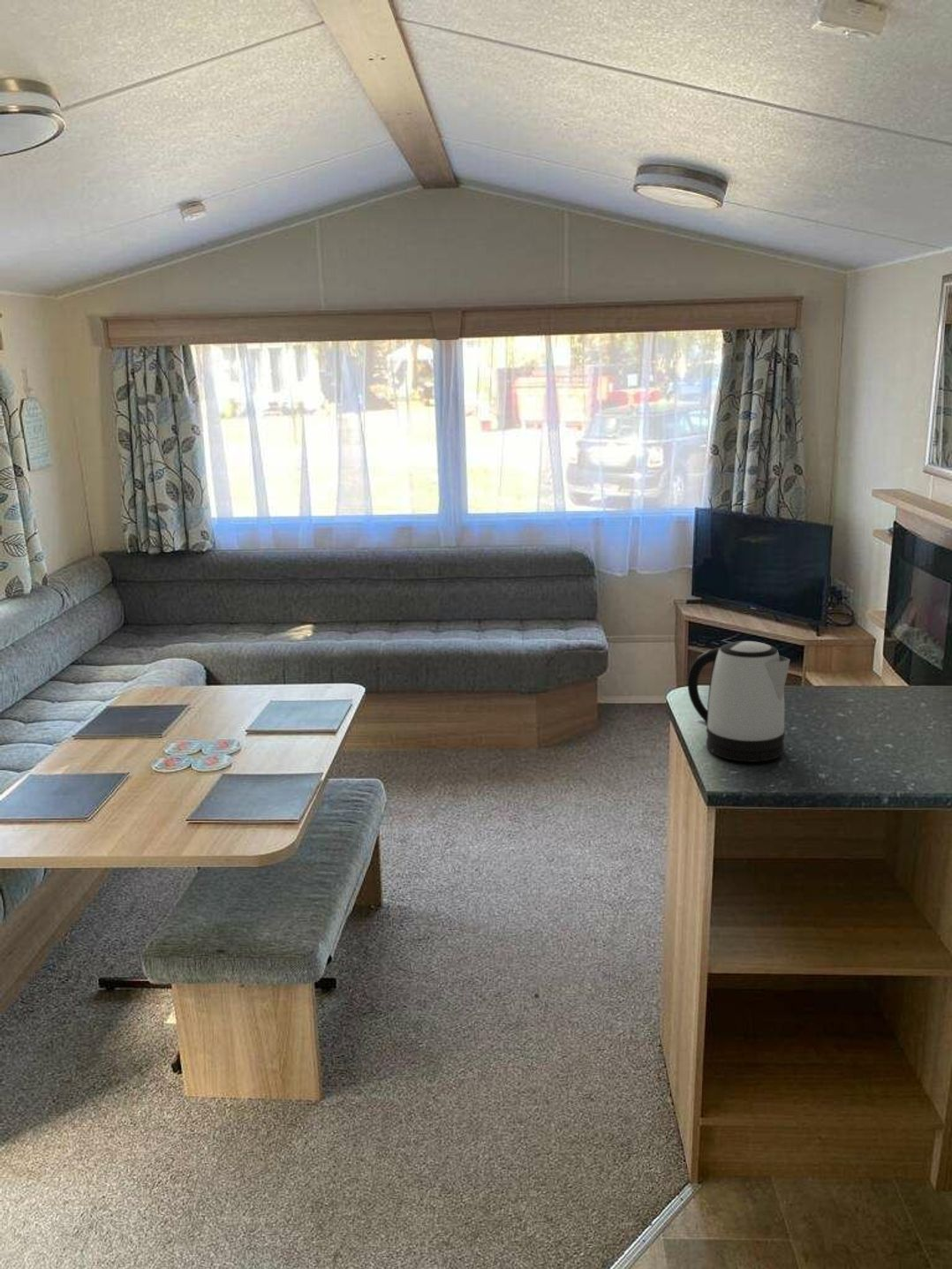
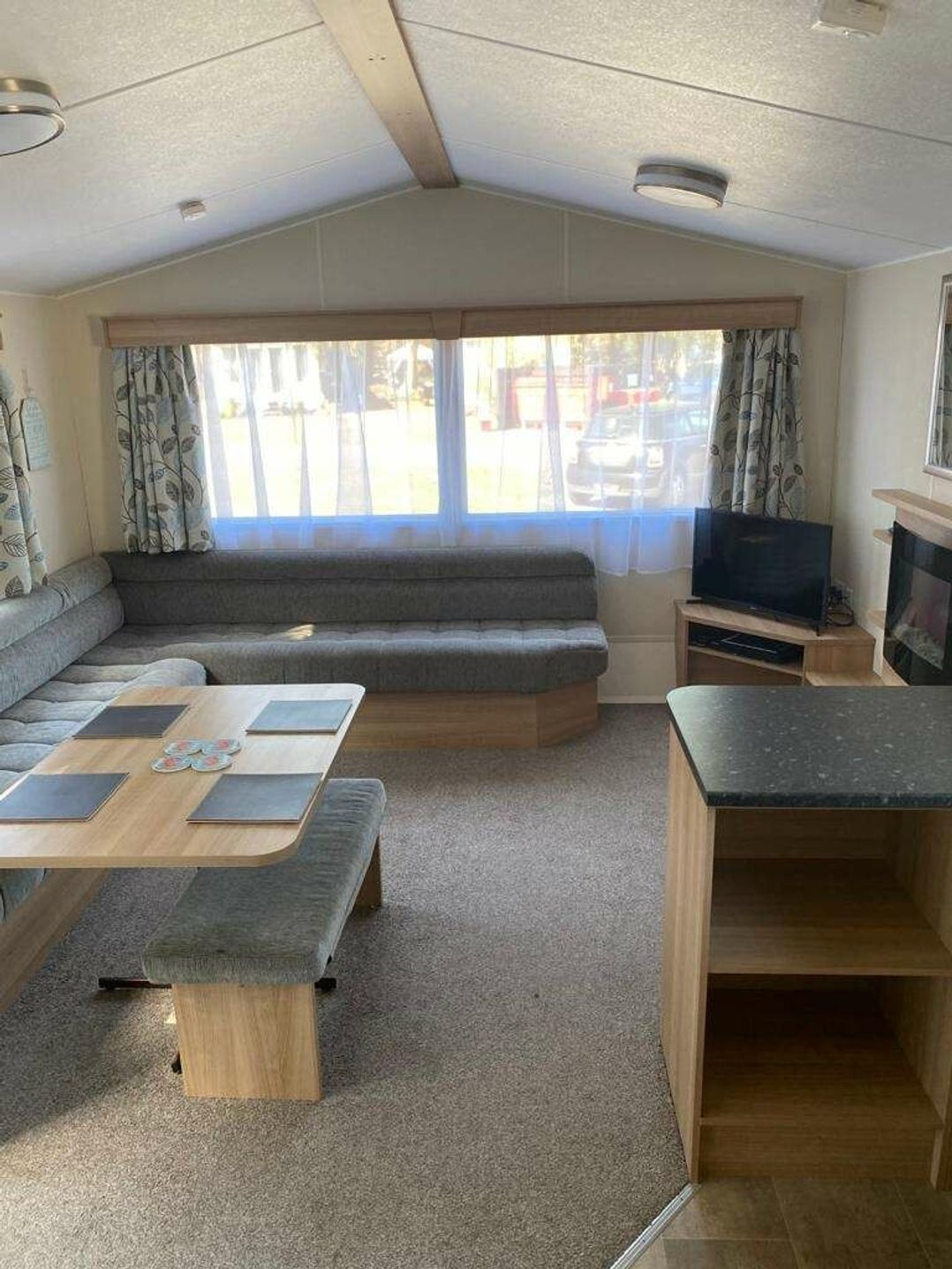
- kettle (736, 695)
